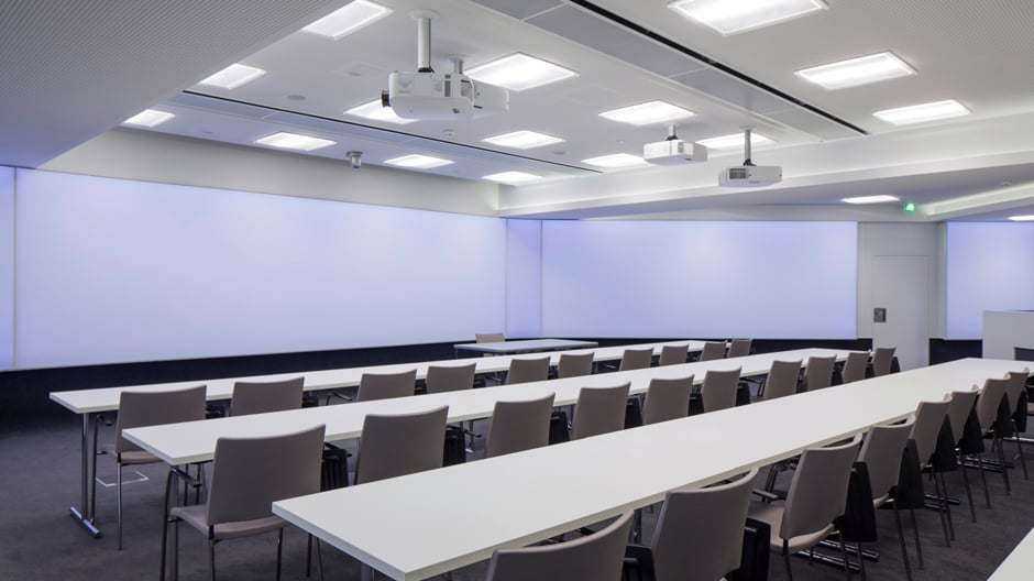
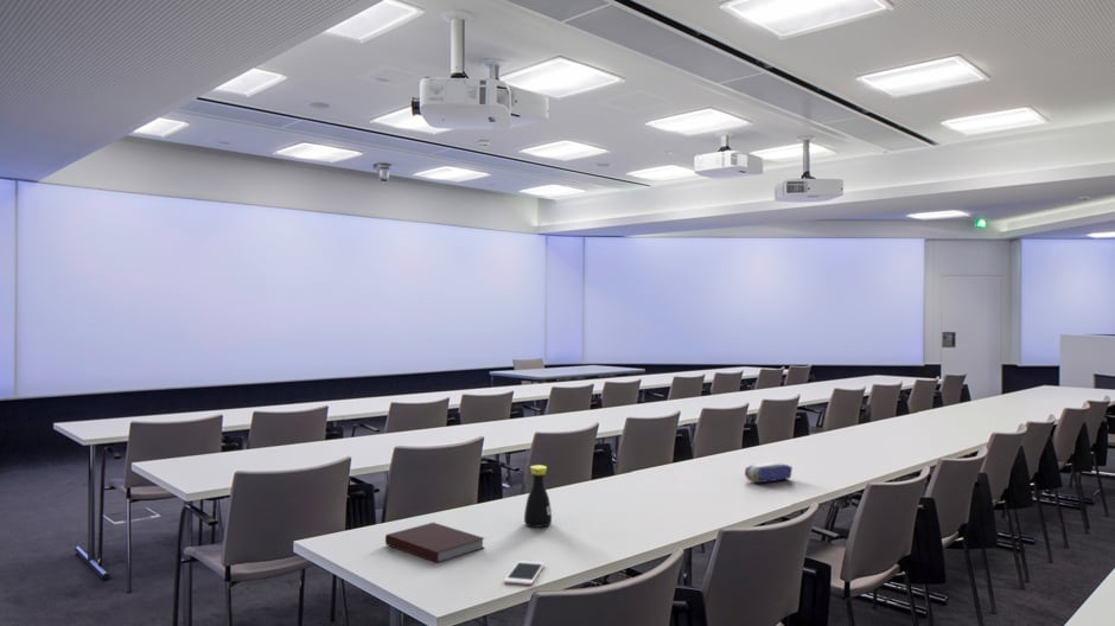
+ bottle (537, 494)
+ cell phone (524, 571)
+ notebook (434, 541)
+ pencil case (767, 472)
